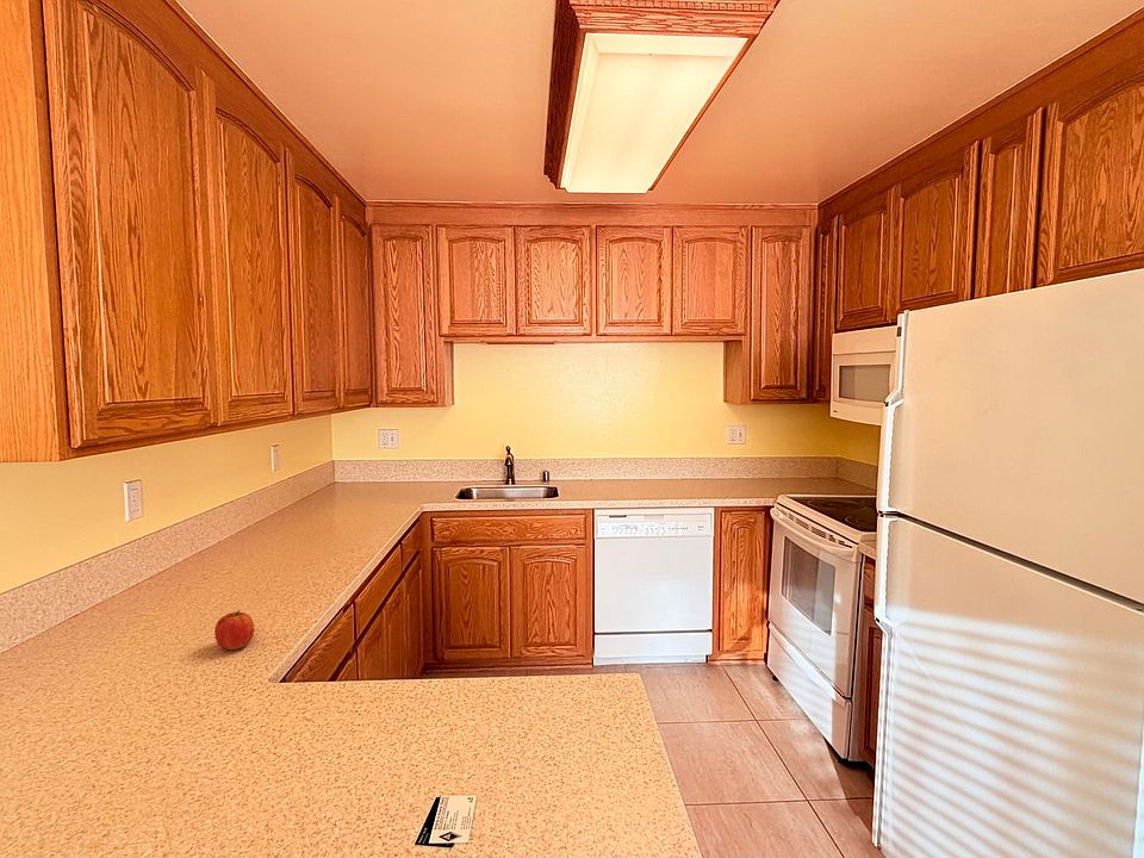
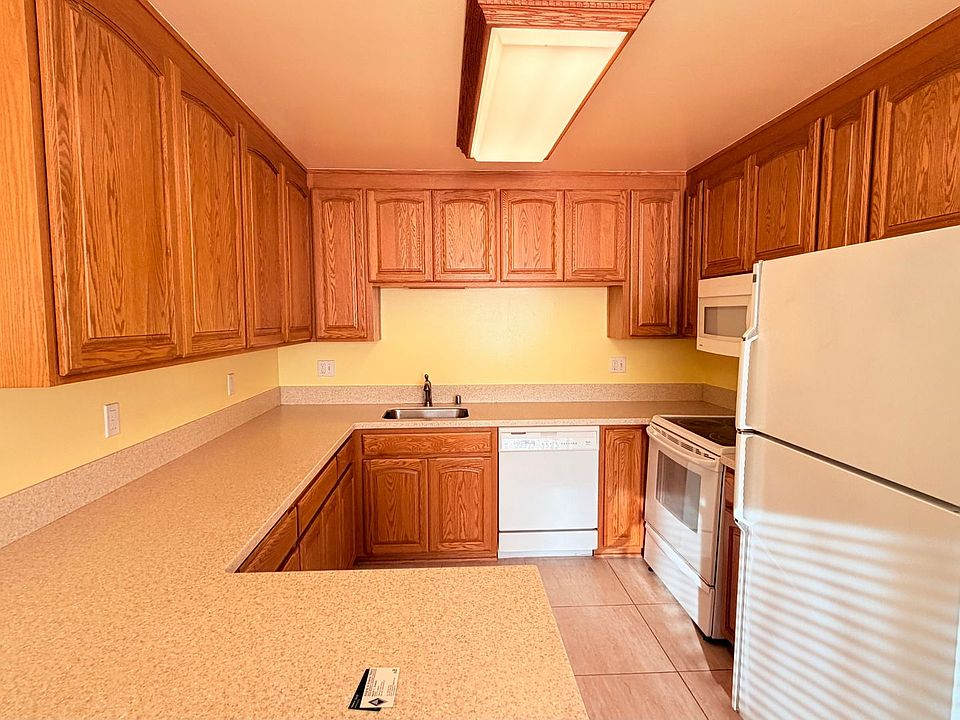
- fruit (234, 628)
